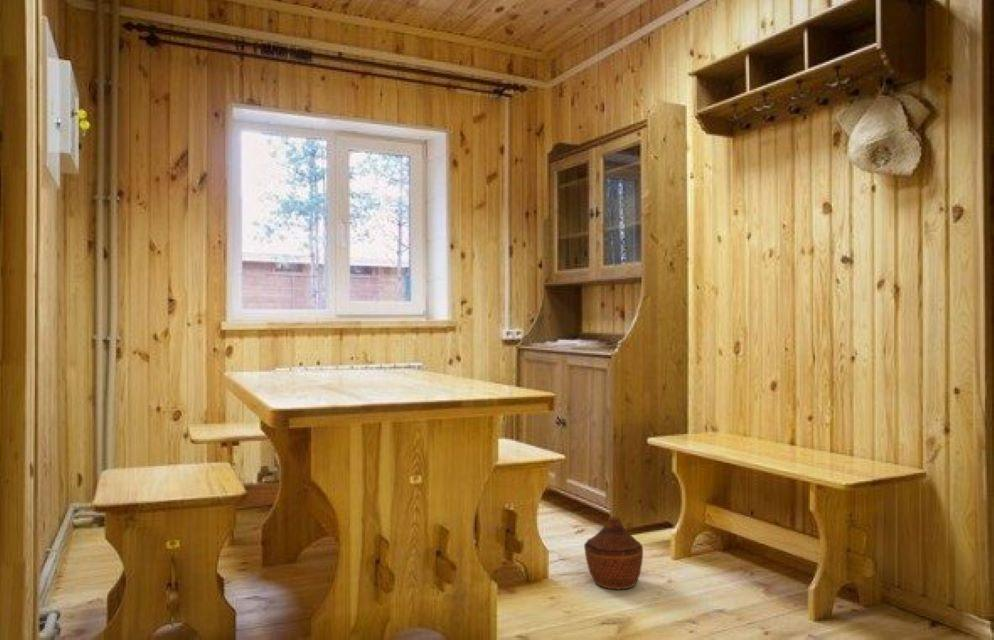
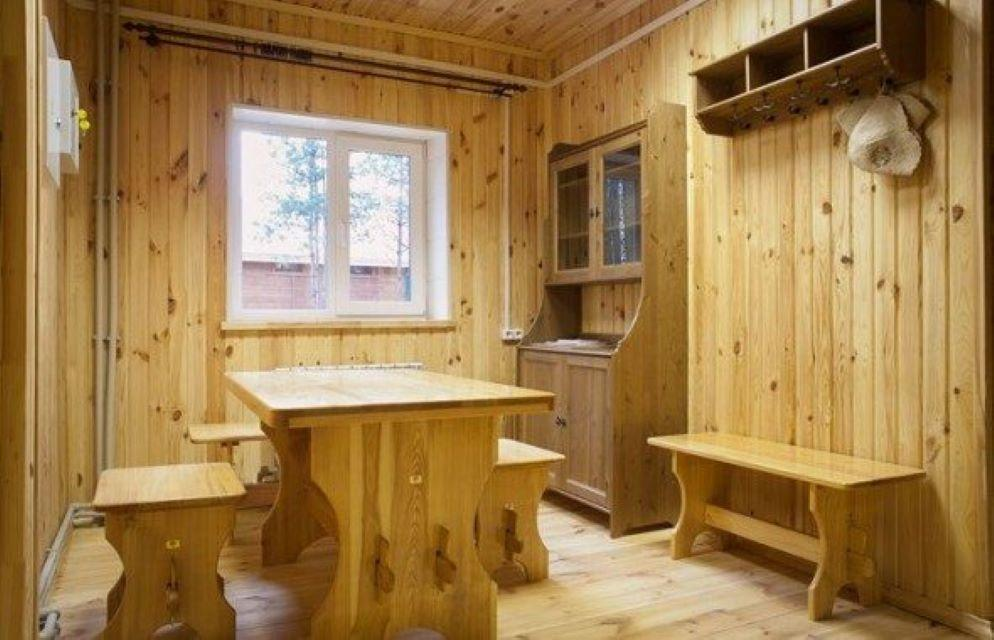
- woven basket (613, 549)
